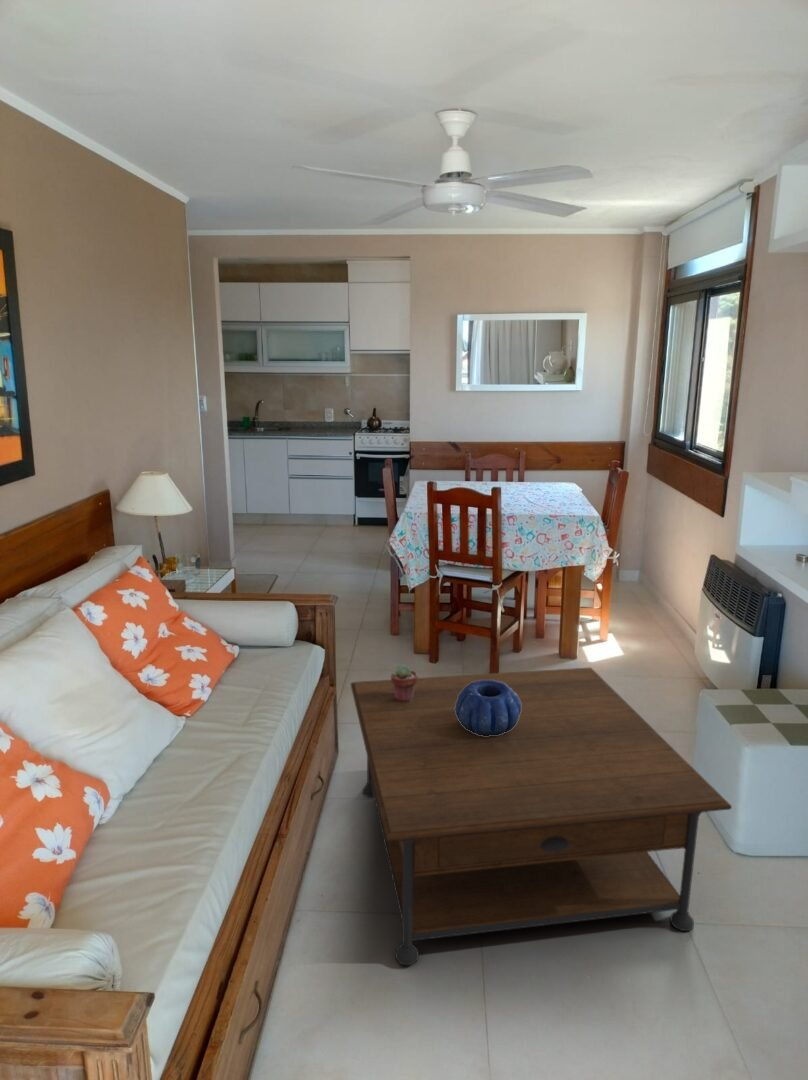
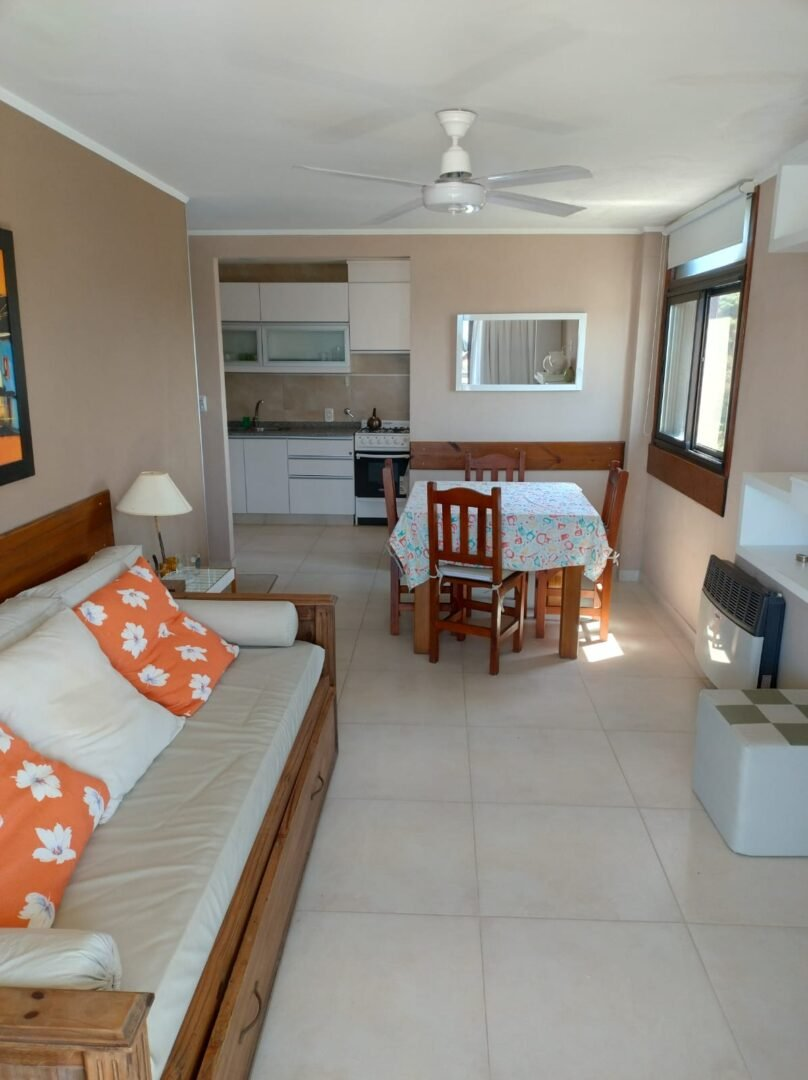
- potted succulent (404, 680)
- decorative bowl (488, 705)
- coffee table (509, 792)
